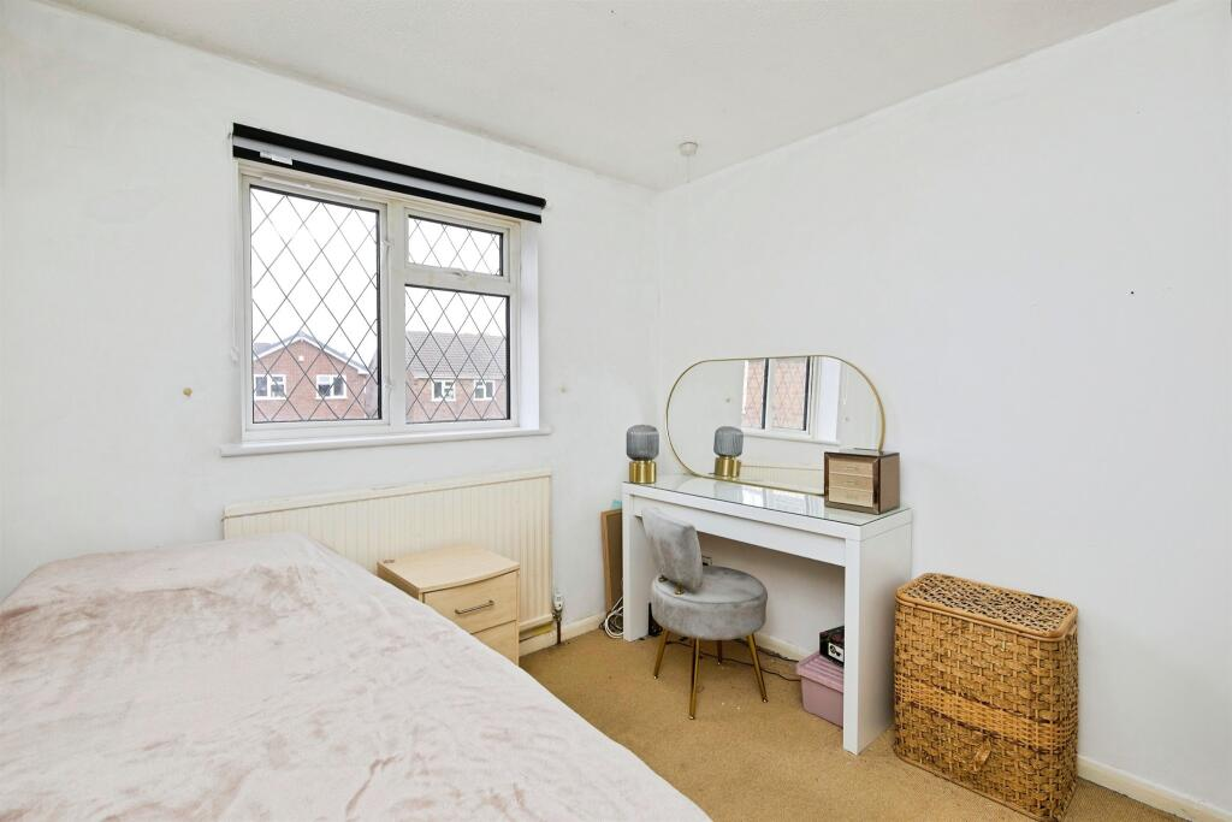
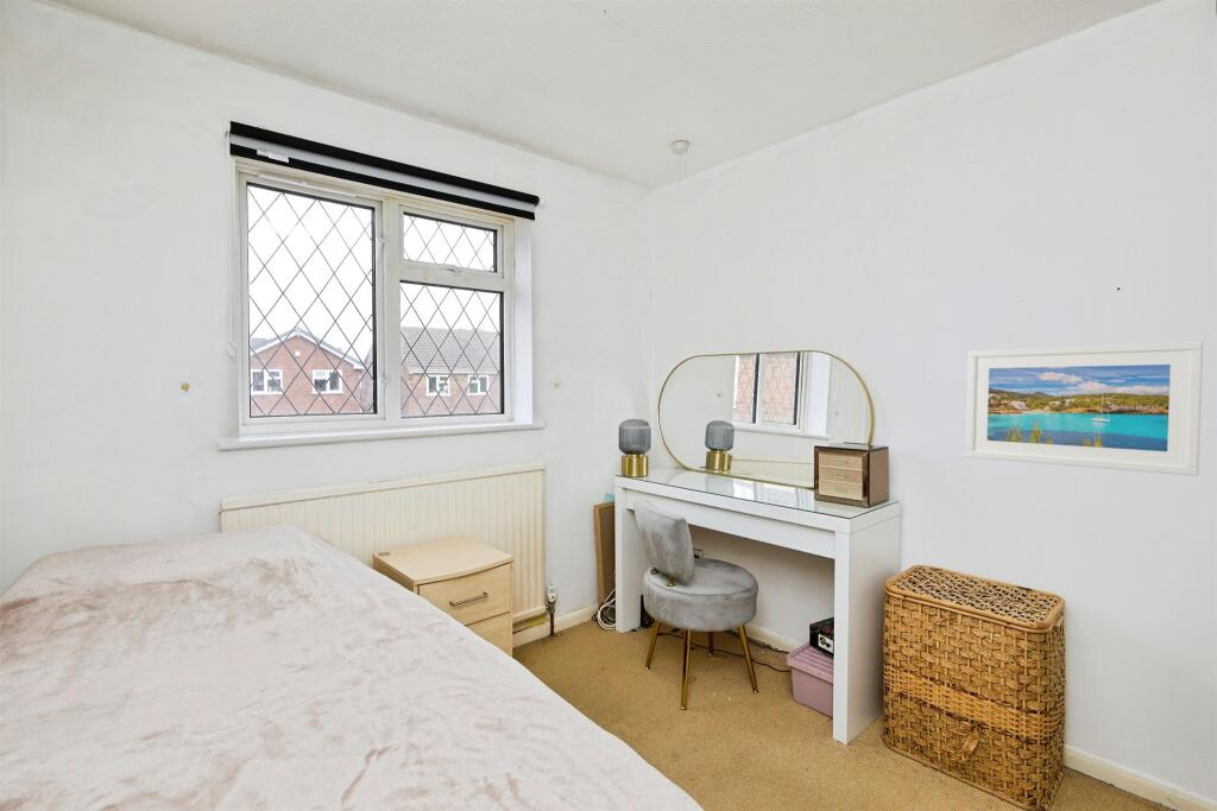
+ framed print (1070, 405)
